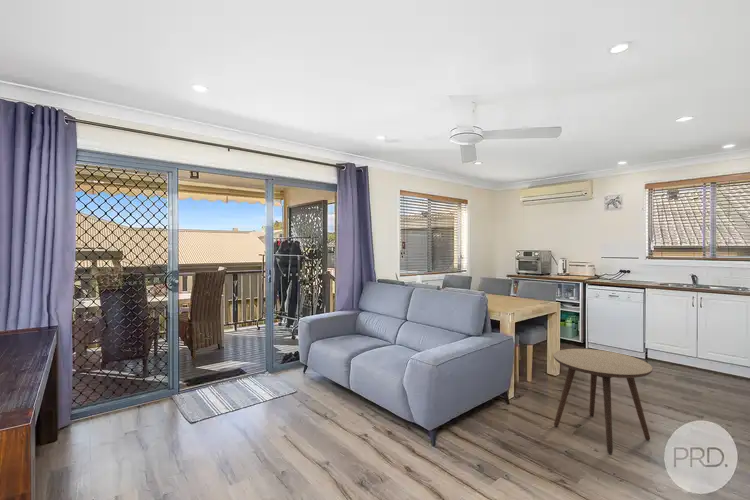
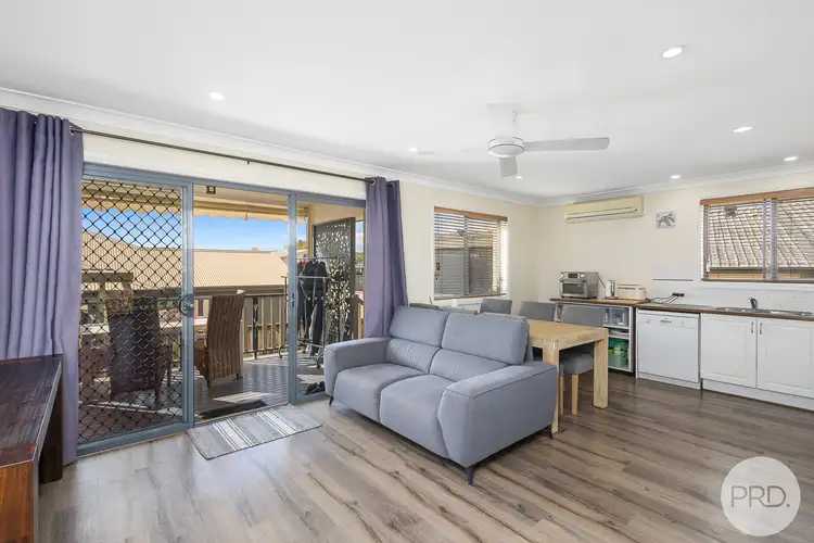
- side table (604, 396)
